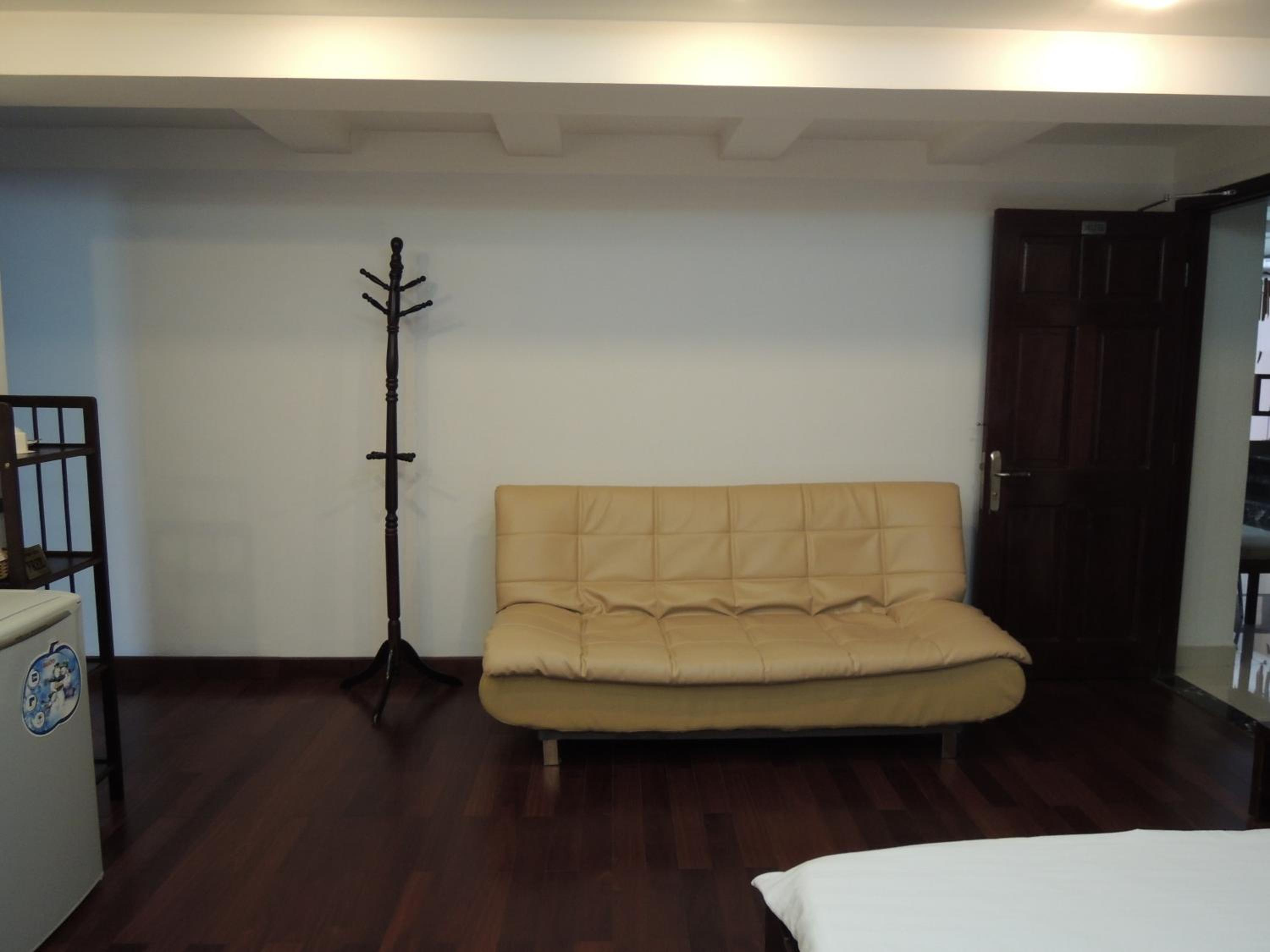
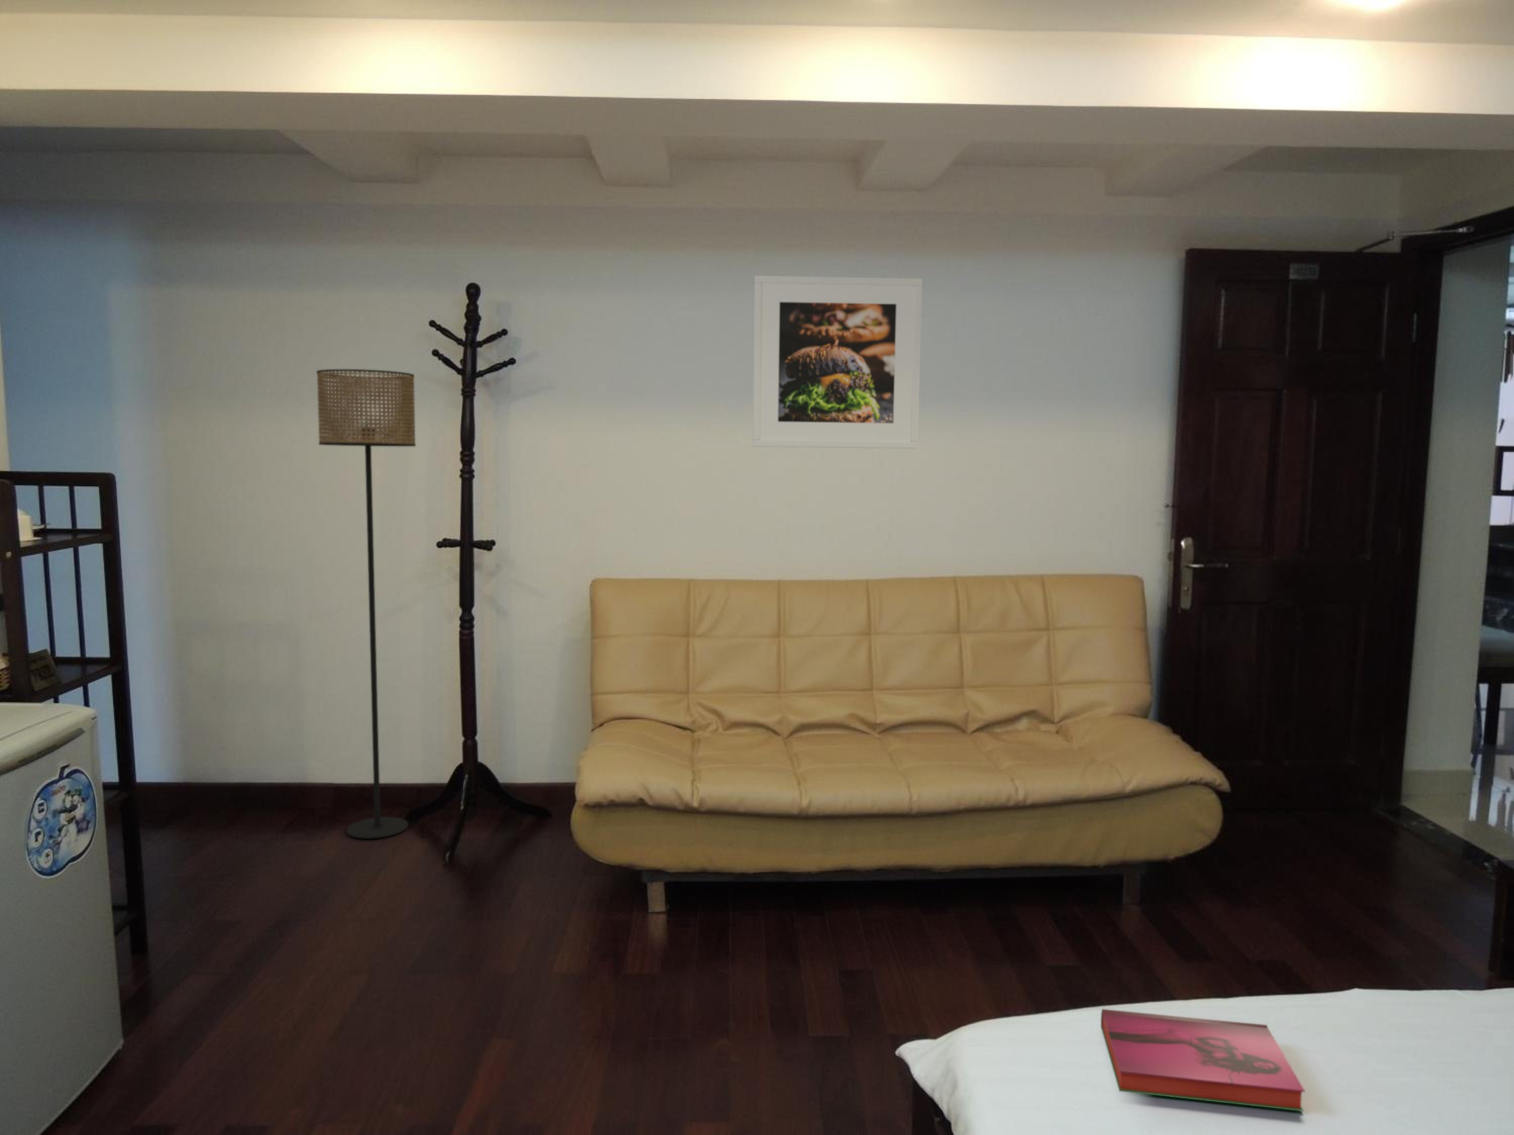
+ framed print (837, 364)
+ floor lamp (372, 606)
+ hardback book (1196, 1056)
